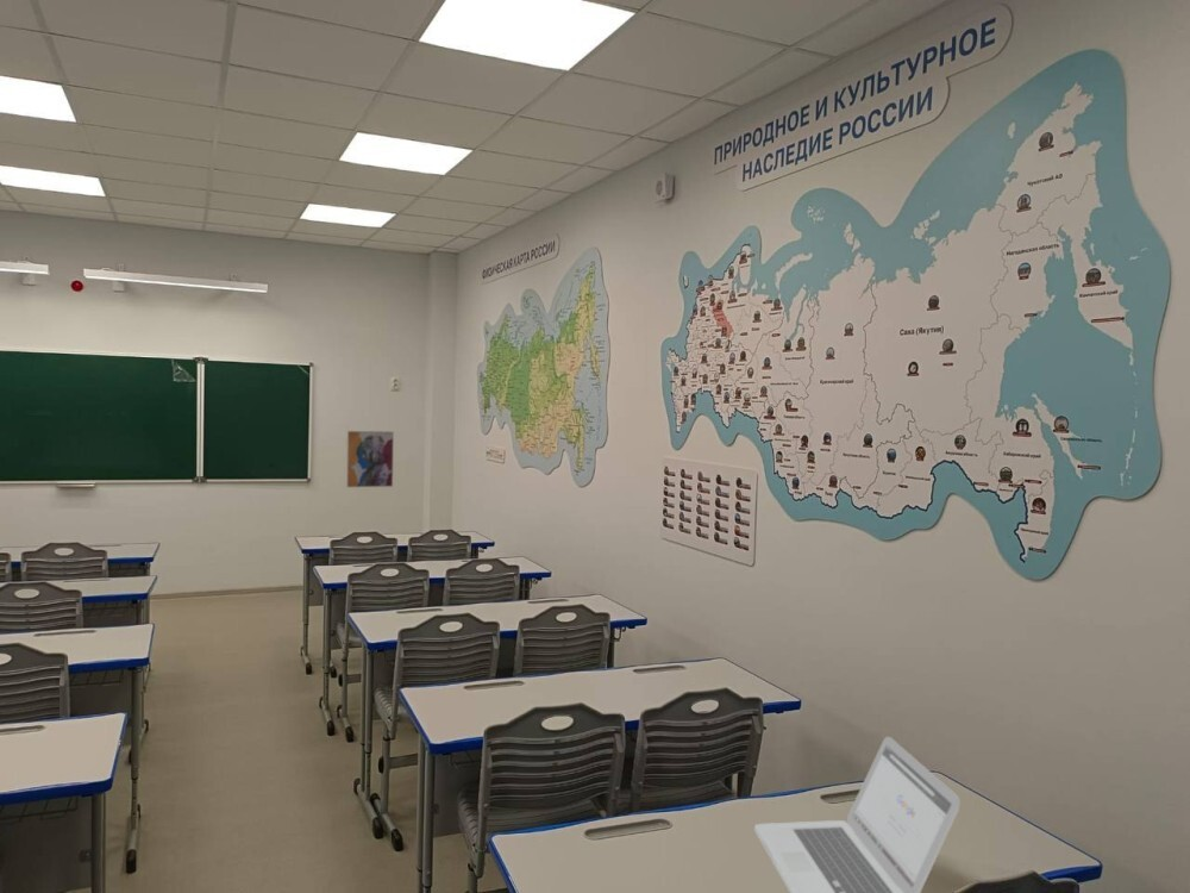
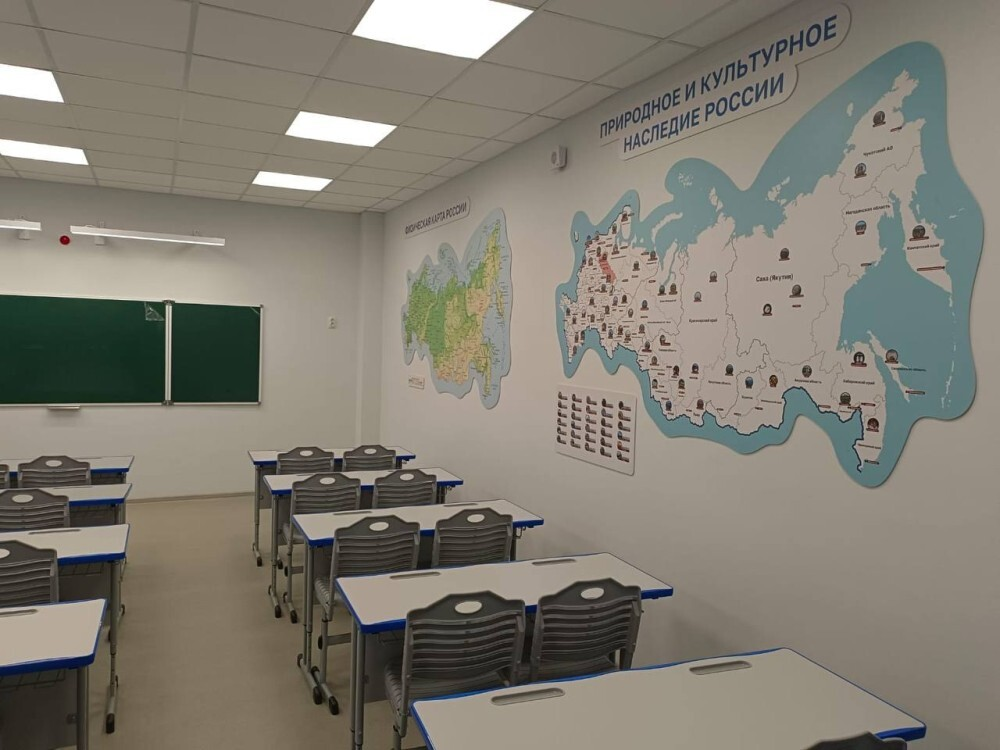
- wall art (370, 458)
- laptop (848, 816)
